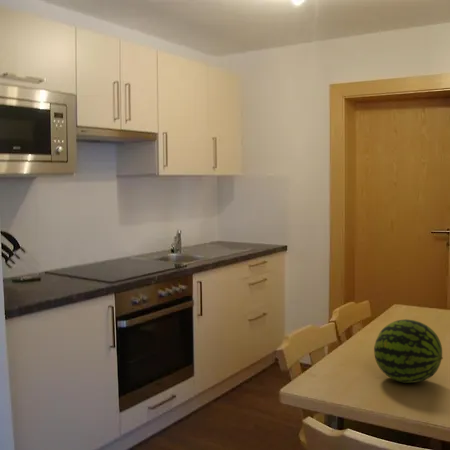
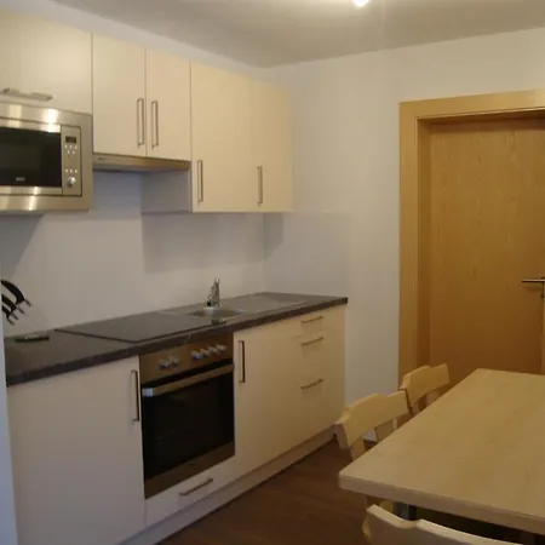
- fruit (407, 351)
